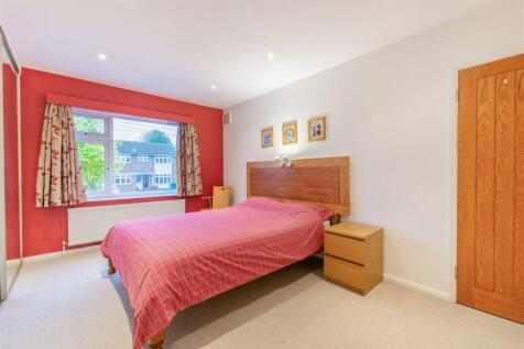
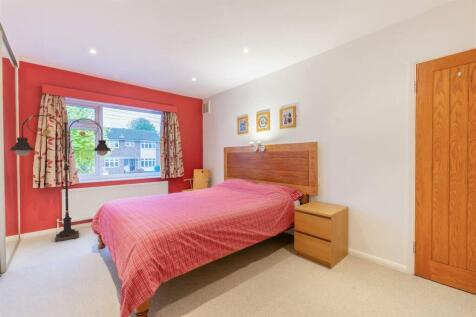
+ floor lamp (66, 173)
